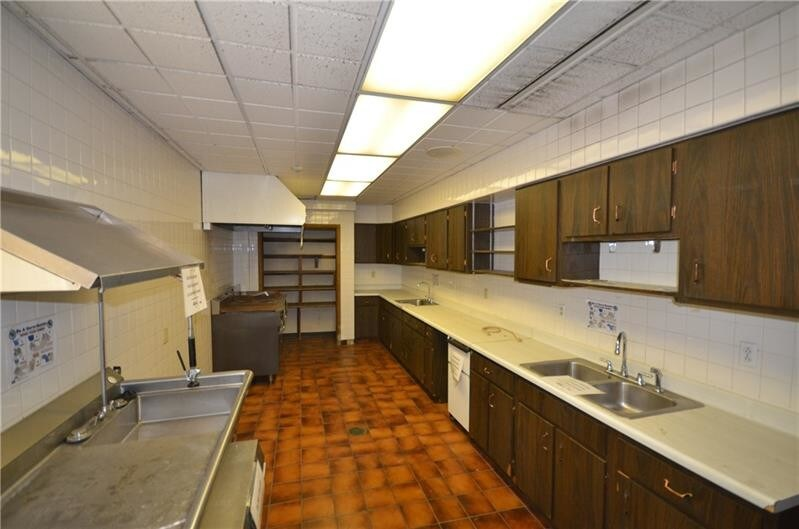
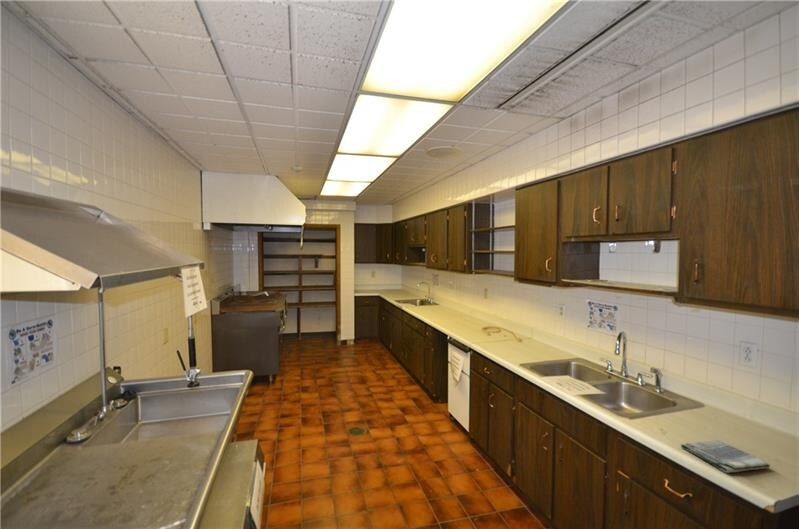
+ dish towel (722, 453)
